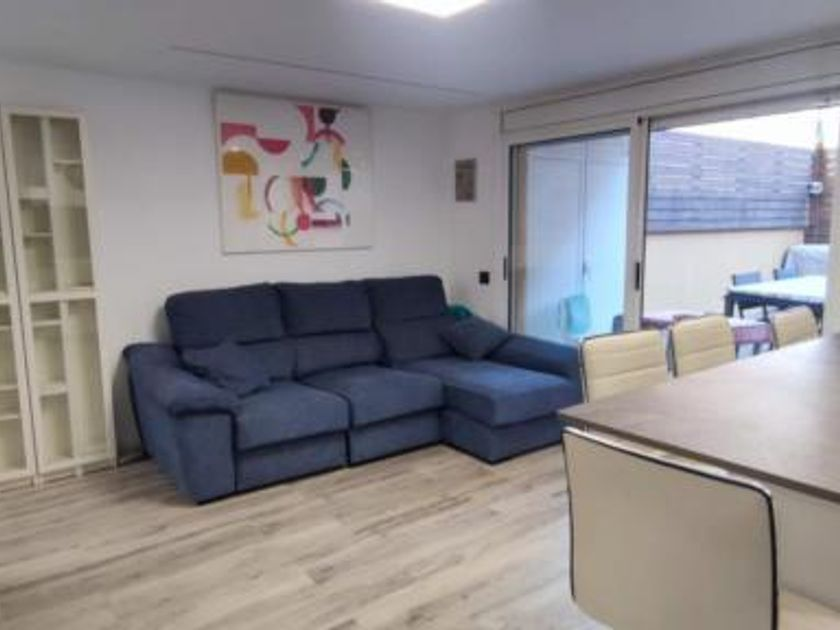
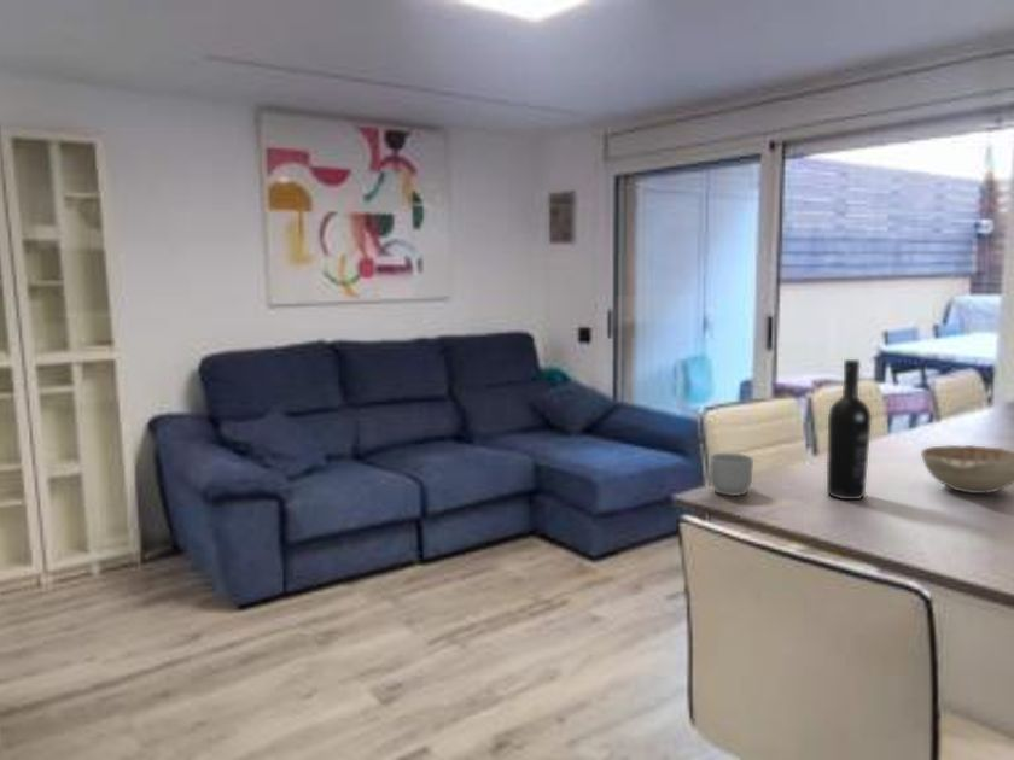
+ wine bottle (849, 428)
+ mug (732, 473)
+ decorative bowl (972, 469)
